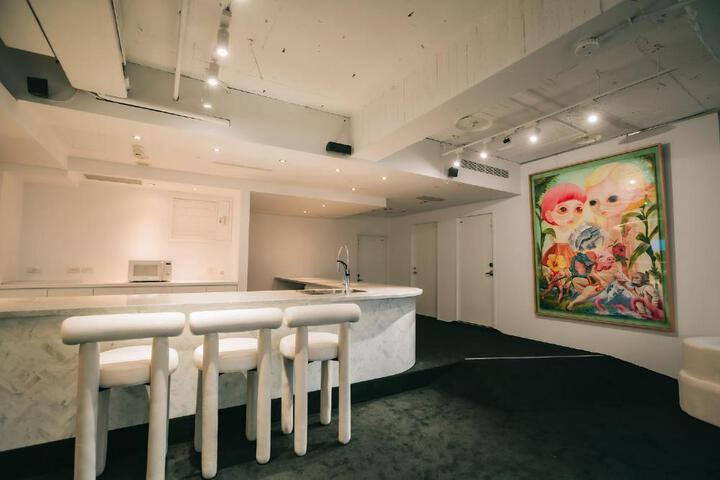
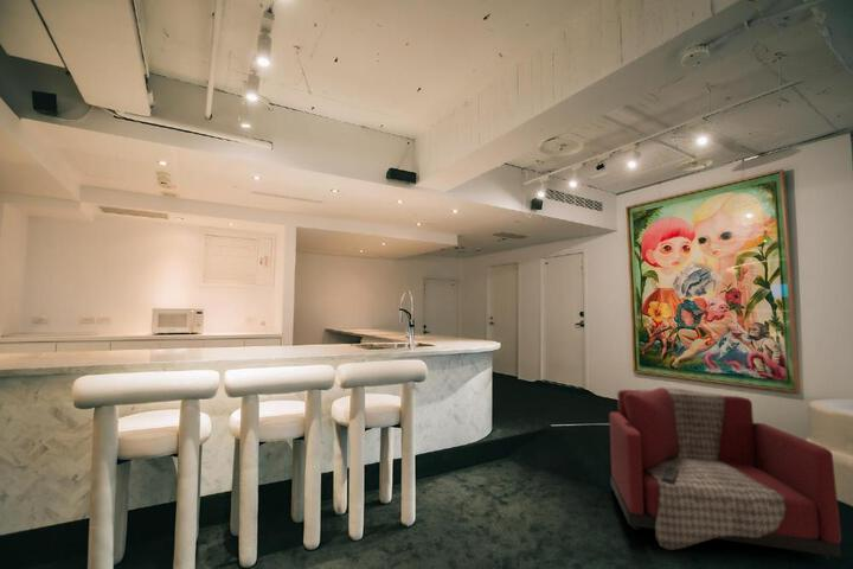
+ armchair (701, 458)
